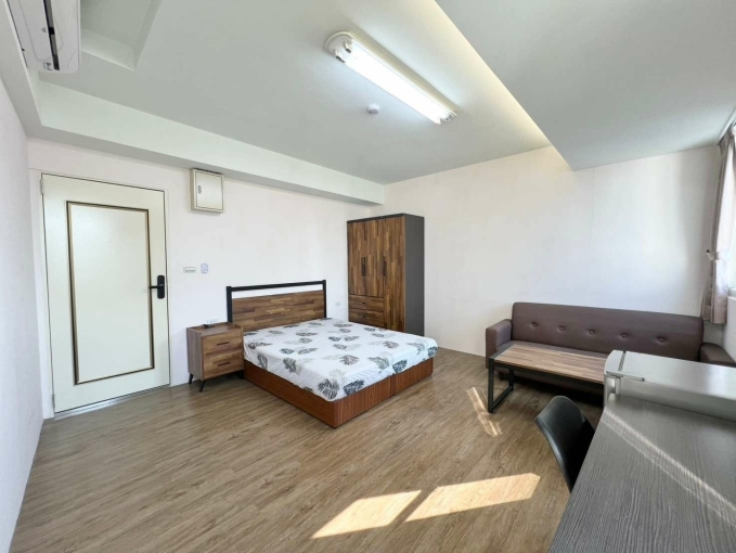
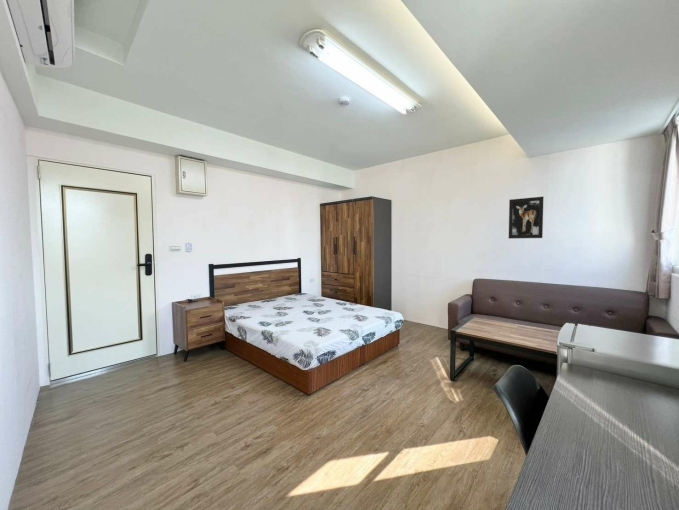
+ wall art (525, 218)
